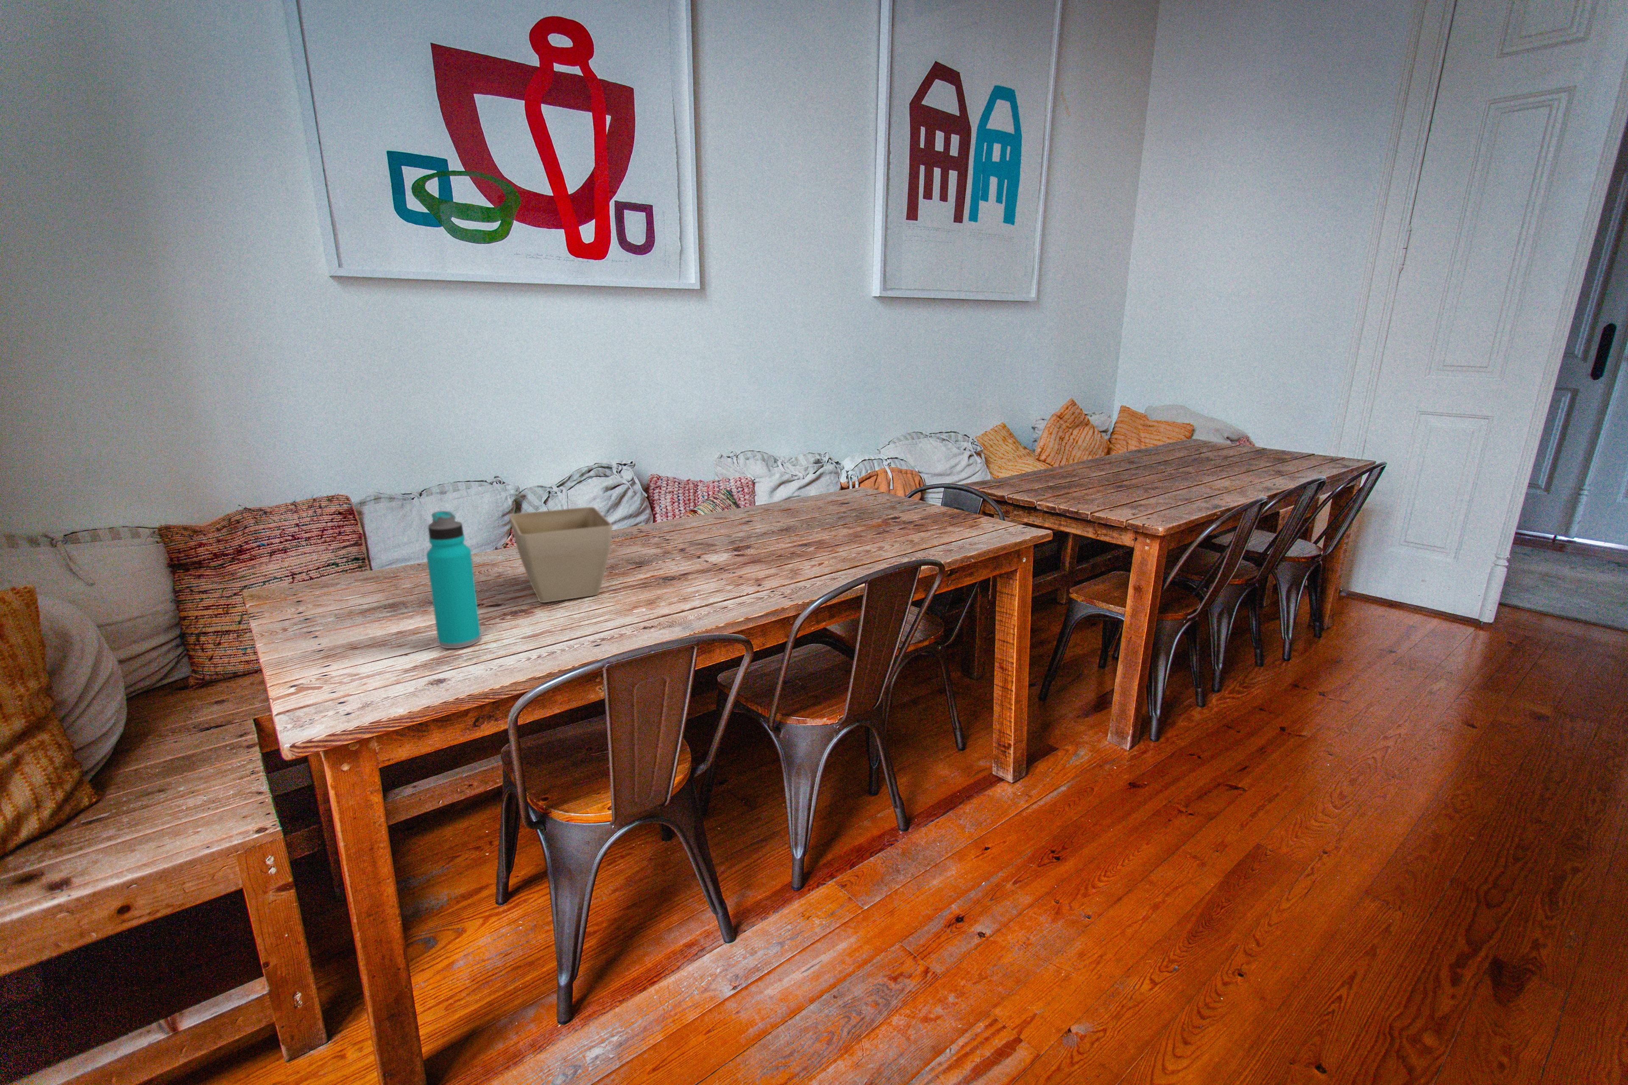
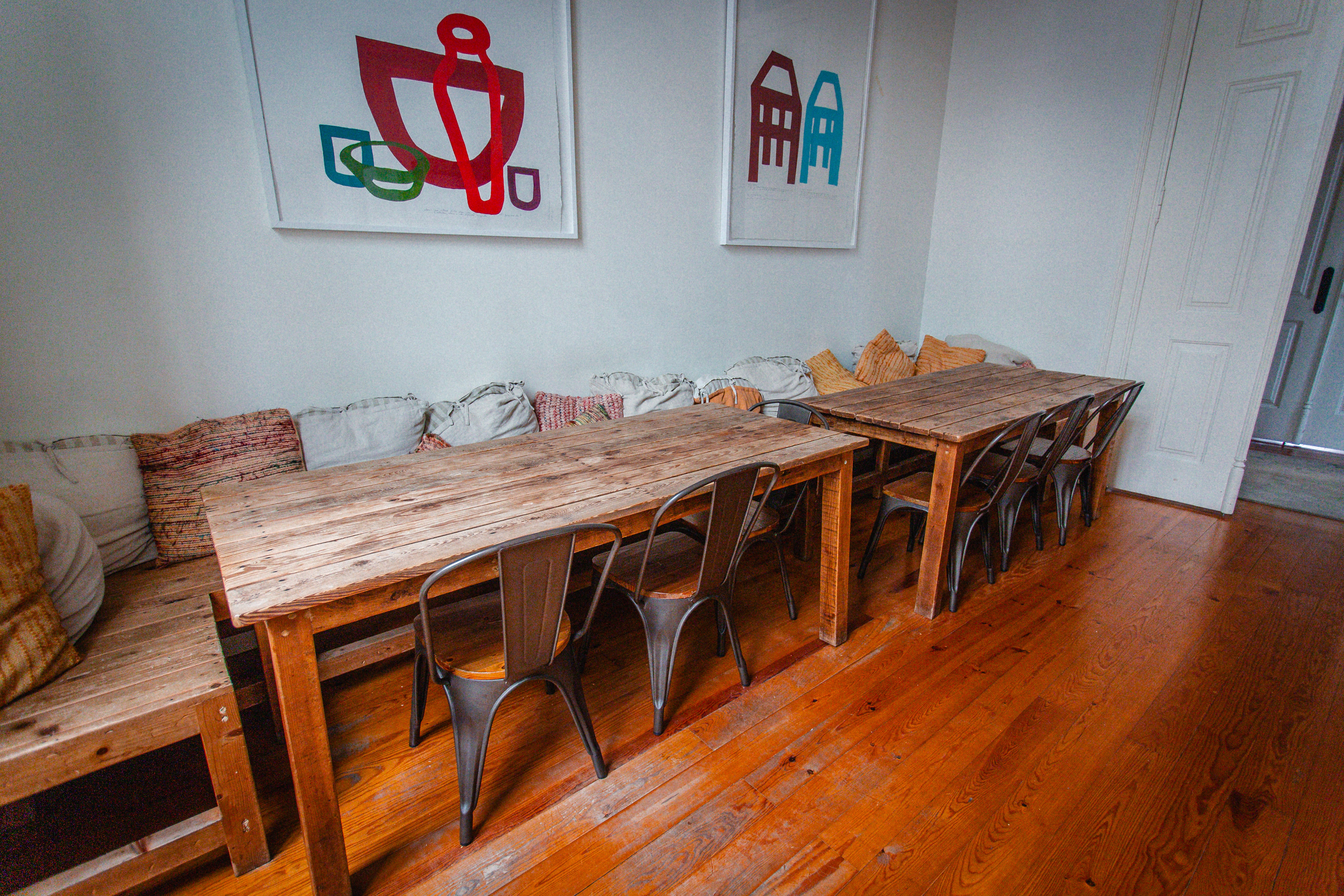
- water bottle (452, 579)
- flower pot (562, 556)
